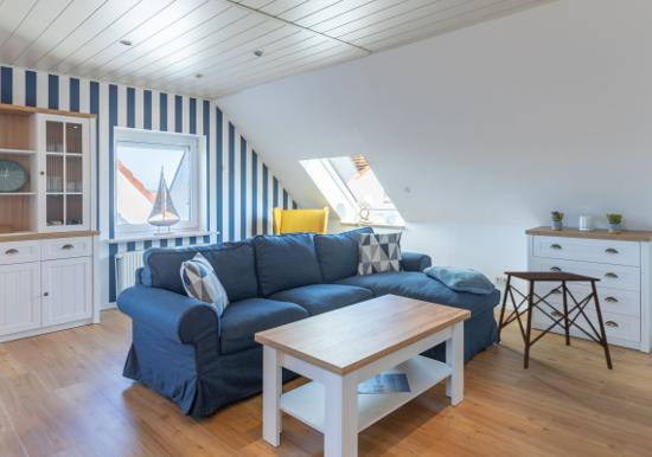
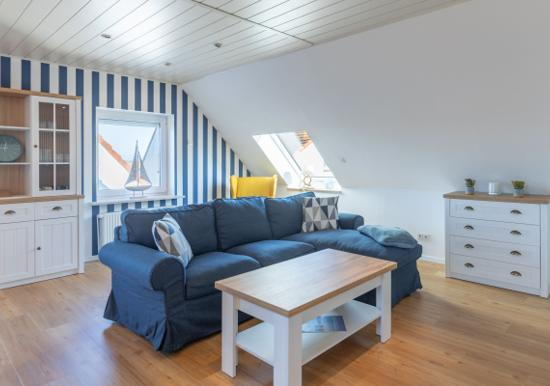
- side table (548, 315)
